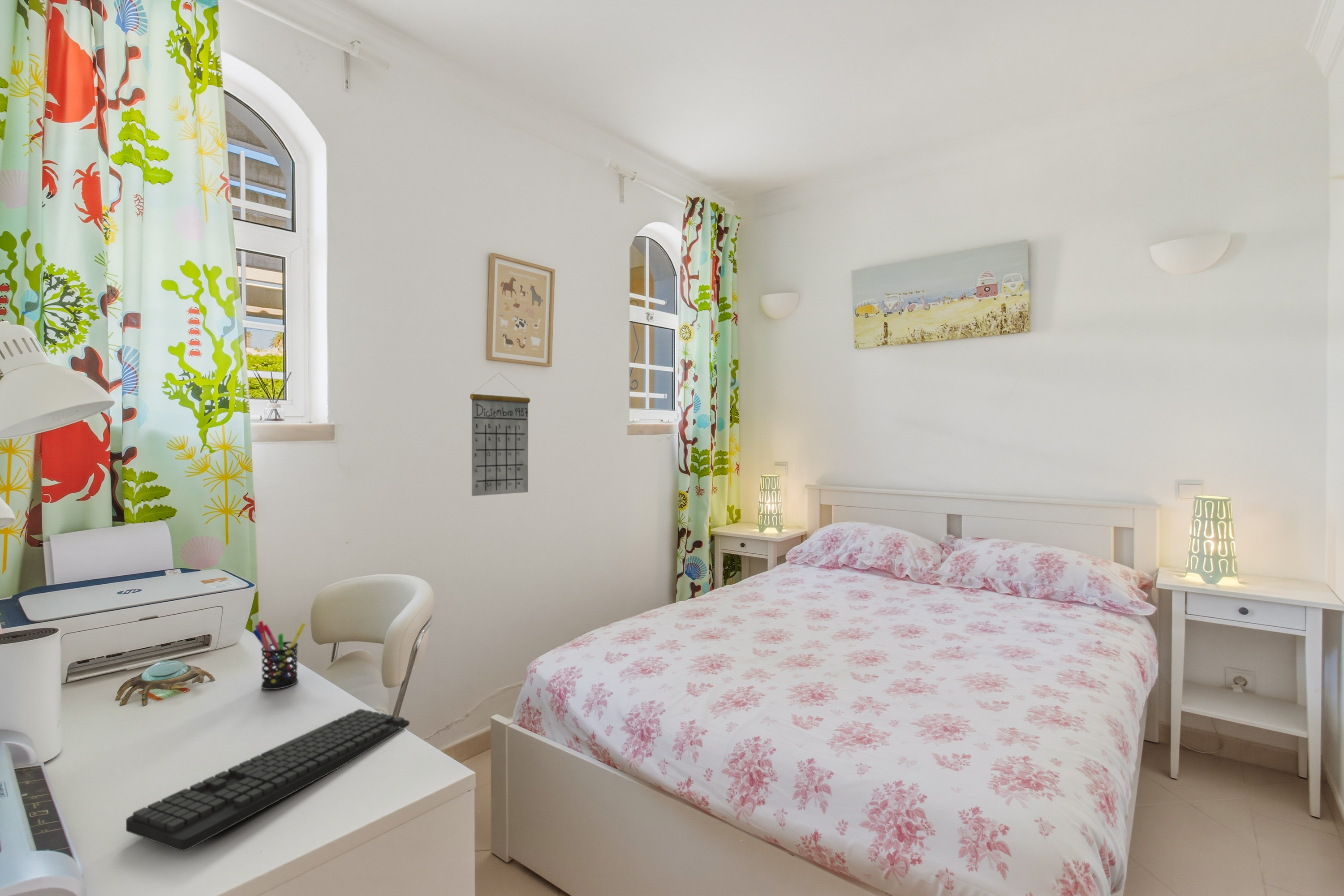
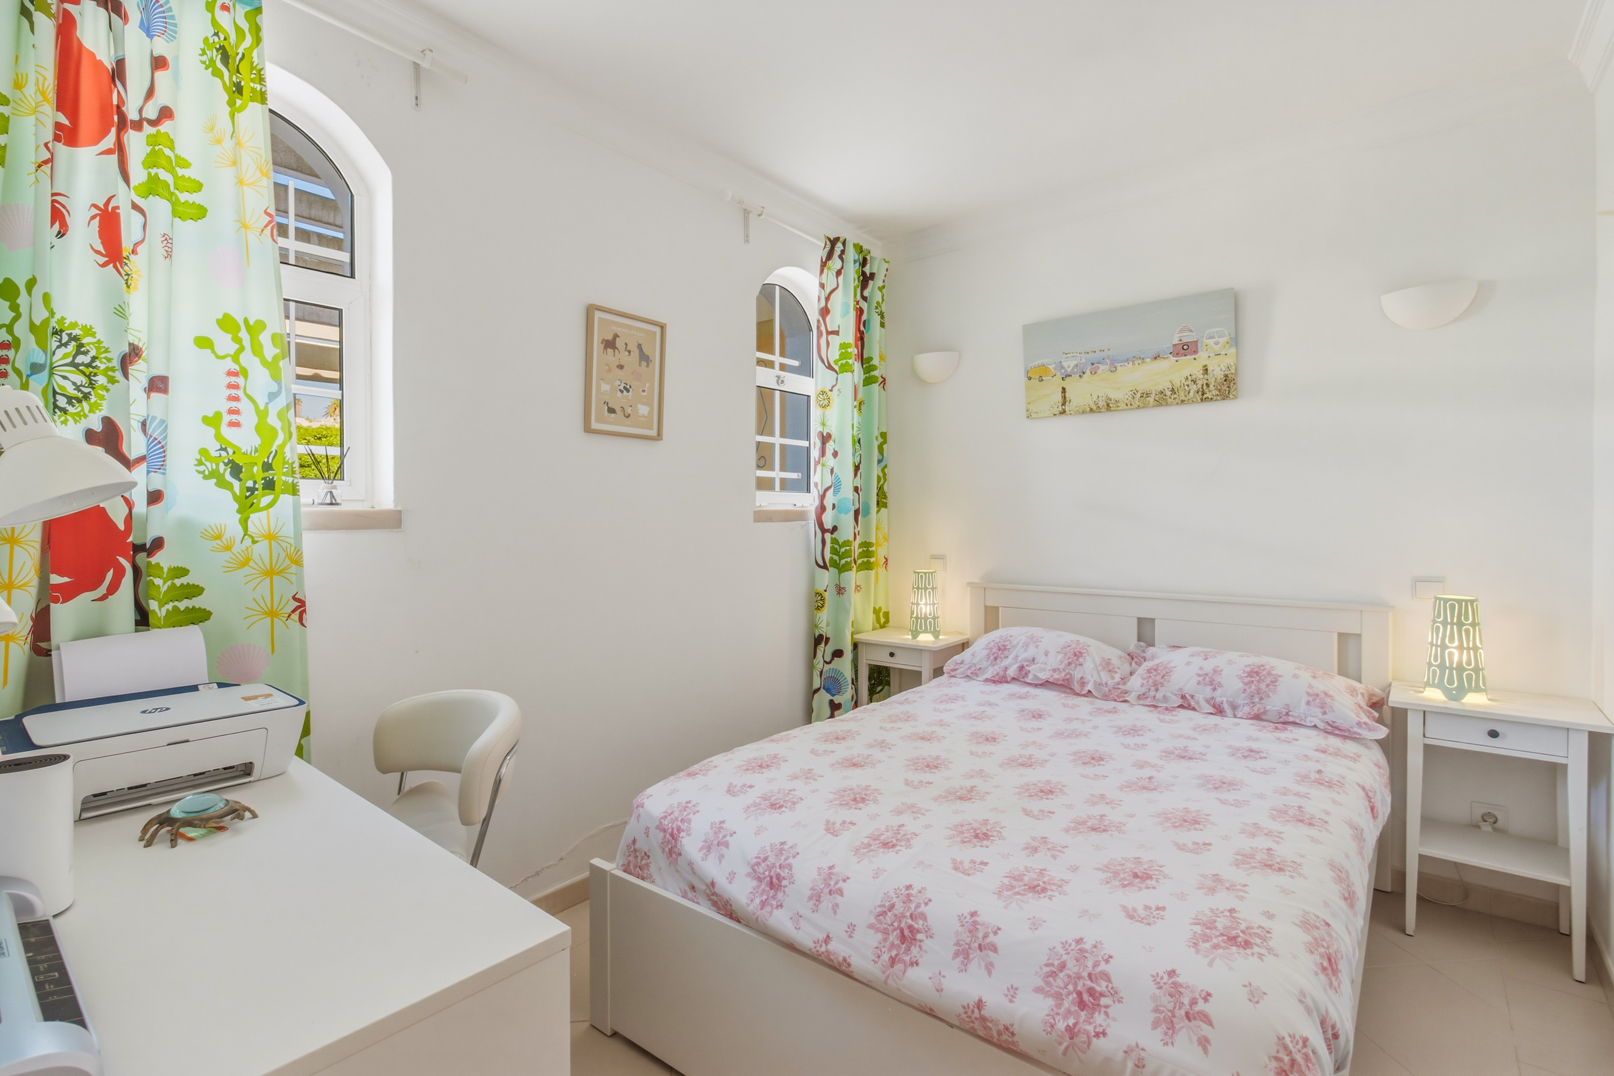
- pen holder (278, 652)
- calendar (501, 433)
- keyboard (289, 765)
